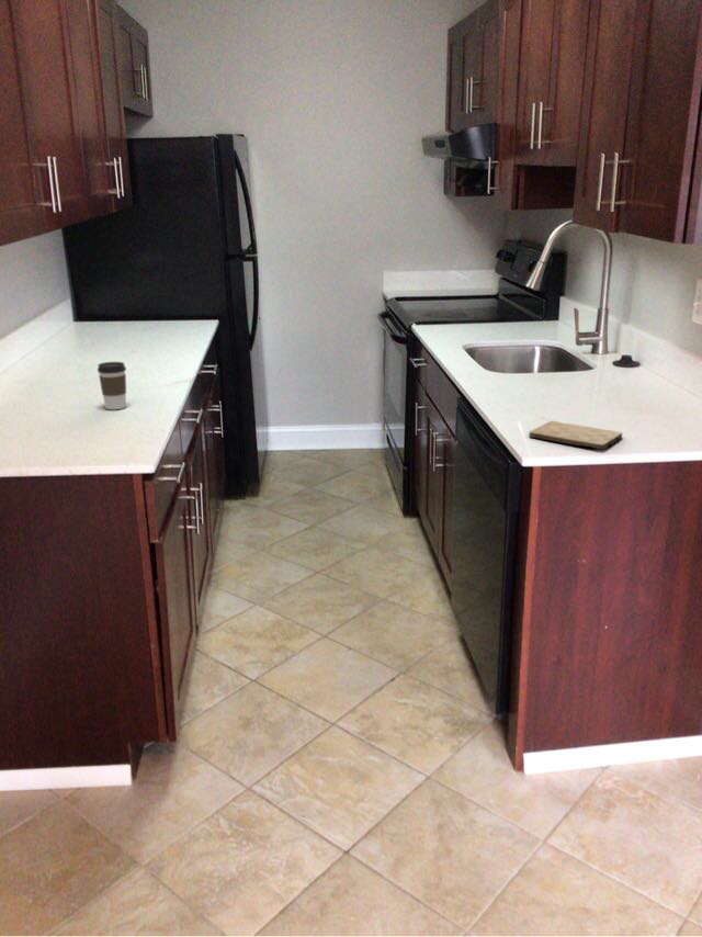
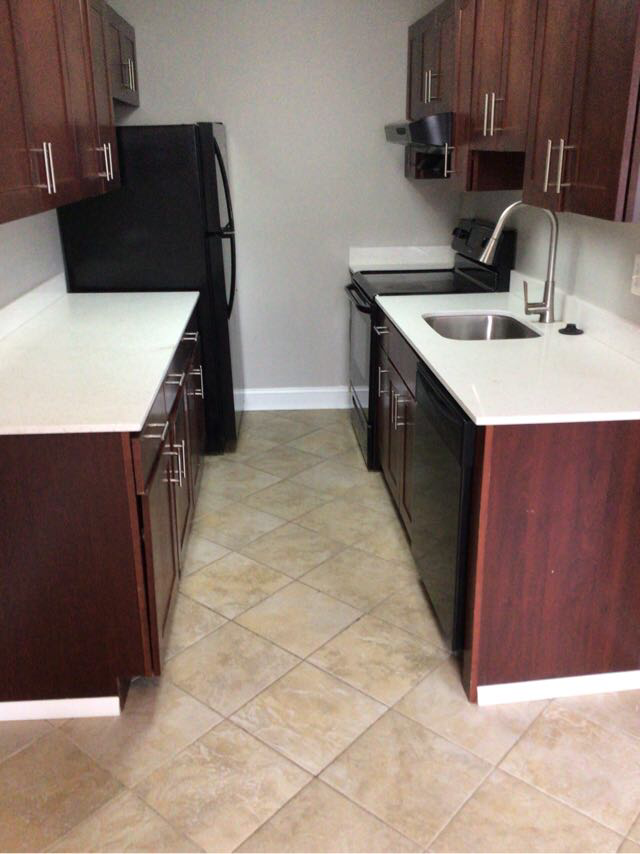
- cutting board (575, 434)
- coffee cup (113, 385)
